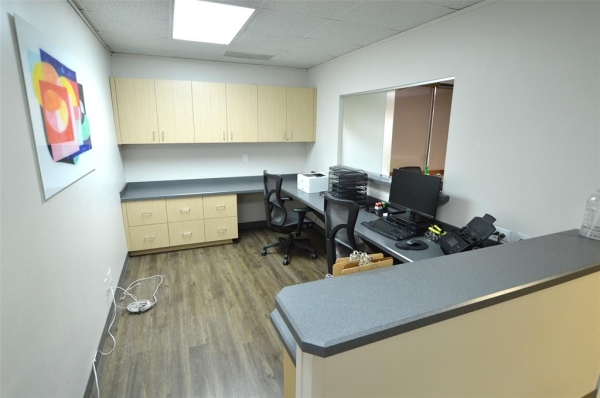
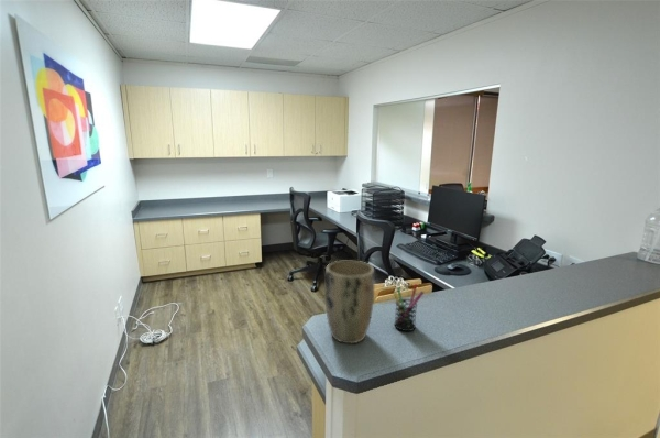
+ plant pot (349, 302)
+ pen holder (405, 305)
